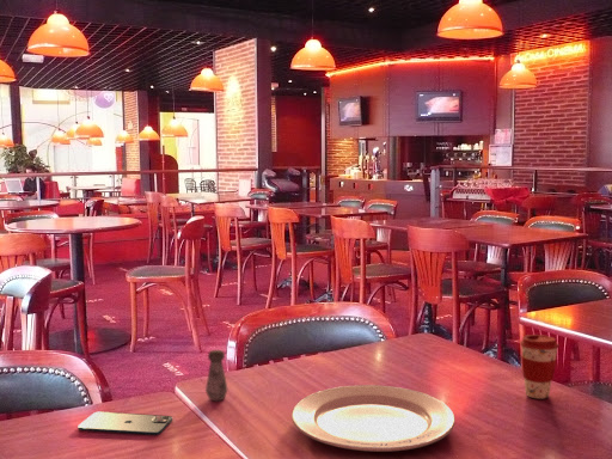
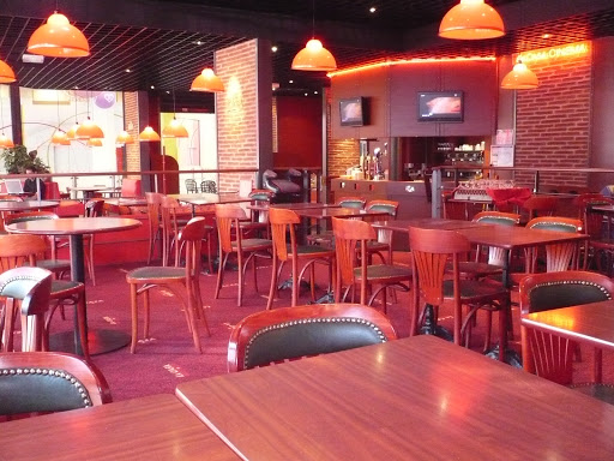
- smartphone (126, 422)
- coffee cup (538, 366)
- chinaware (372, 418)
- salt shaker (216, 374)
